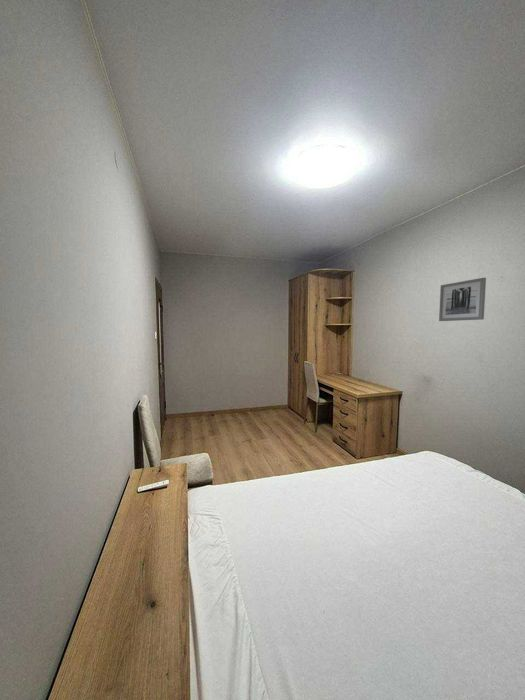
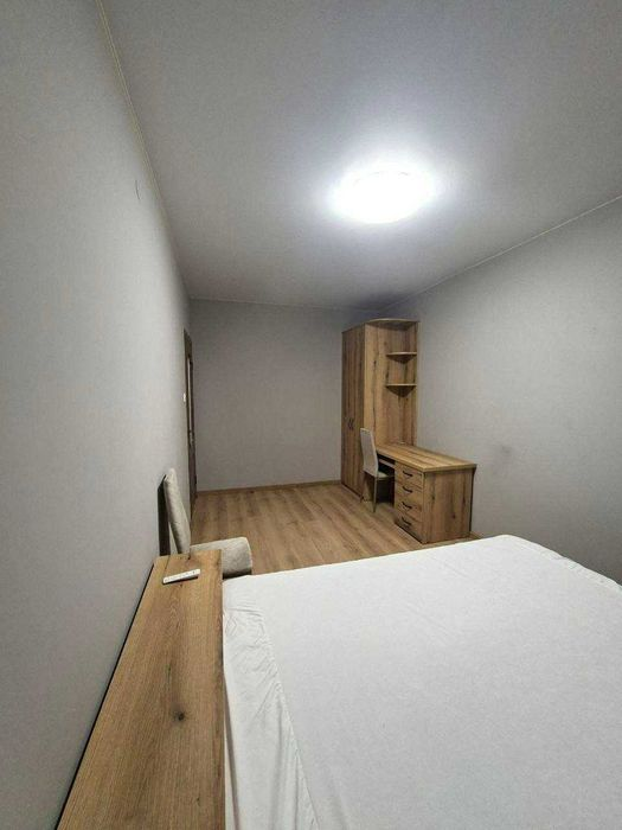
- wall art (460, 301)
